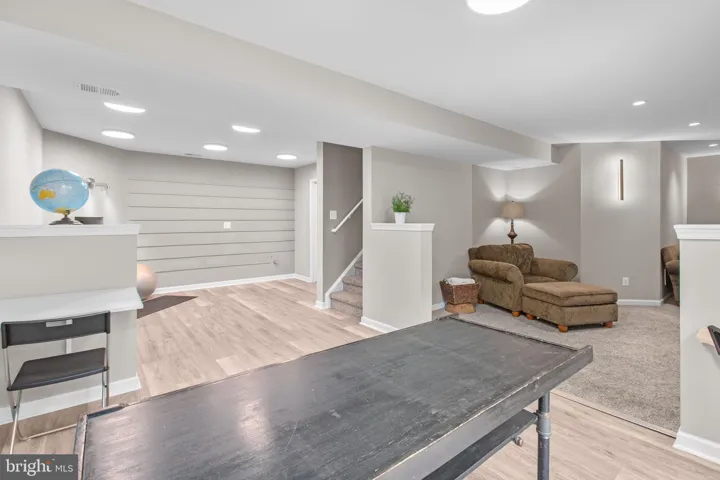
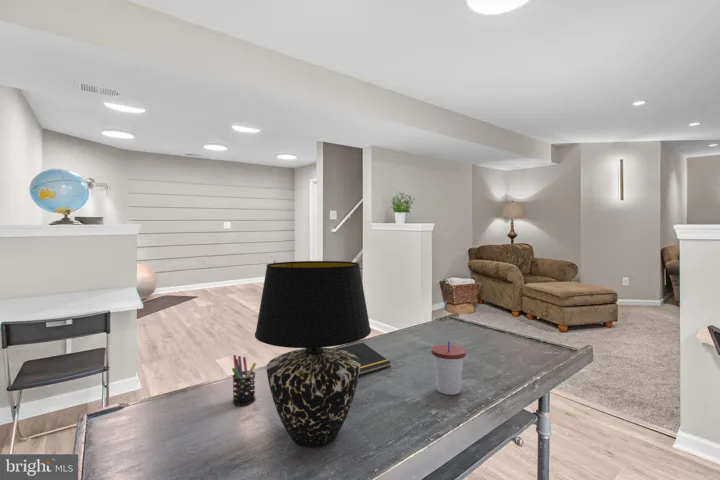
+ pen holder (241, 379)
+ notepad (353, 354)
+ table lamp (314, 349)
+ cup (448, 364)
